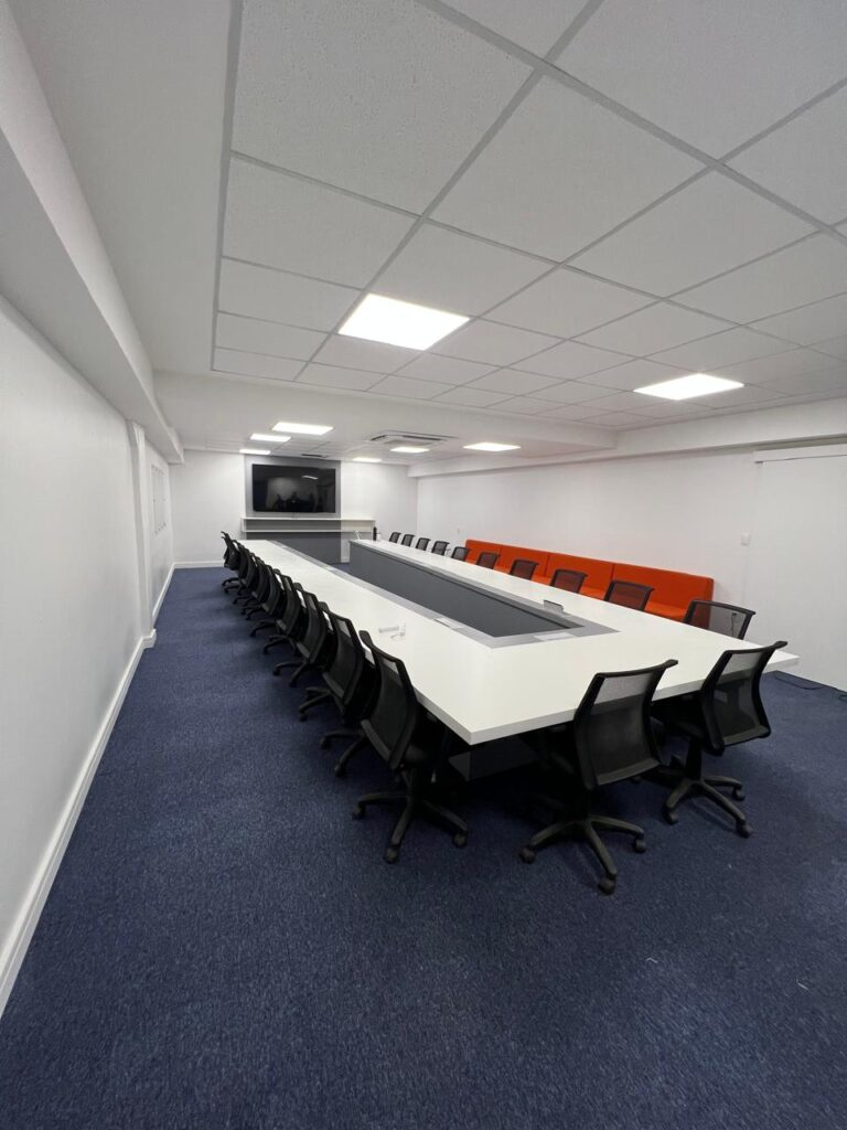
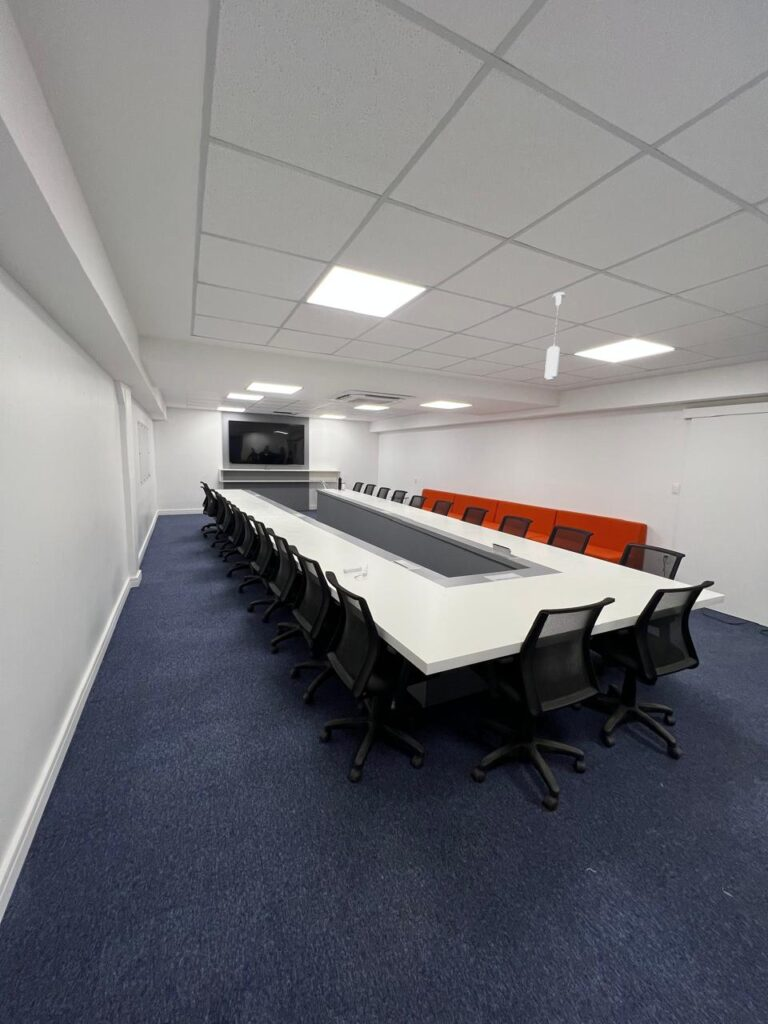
+ pendant light (554, 339)
